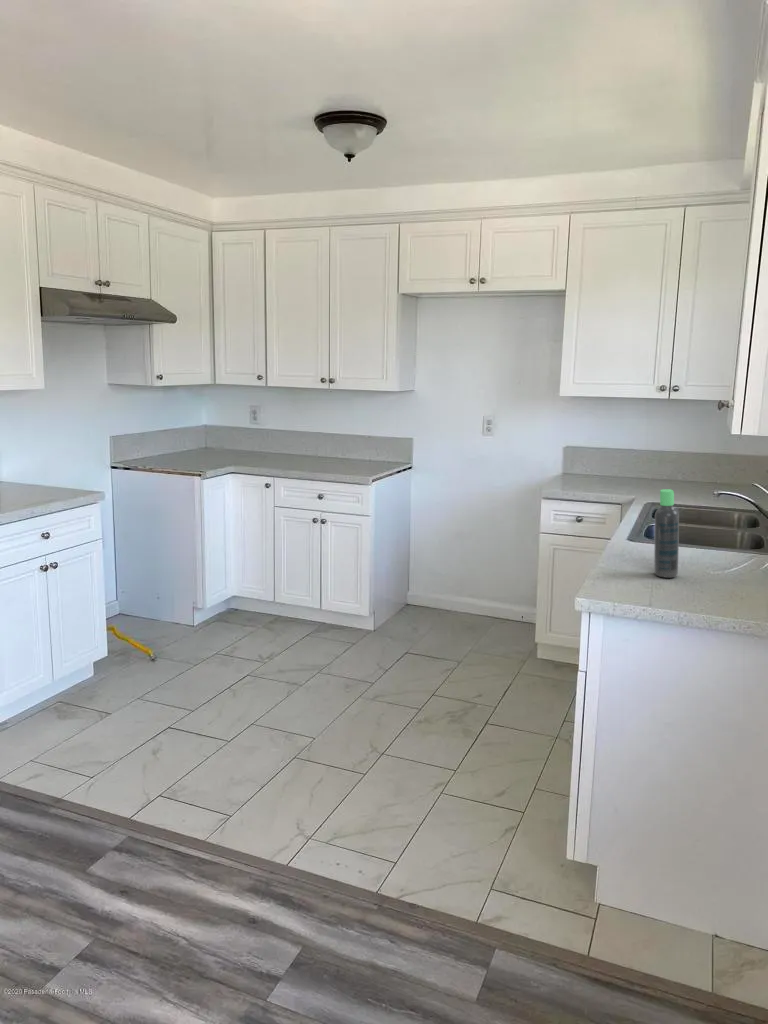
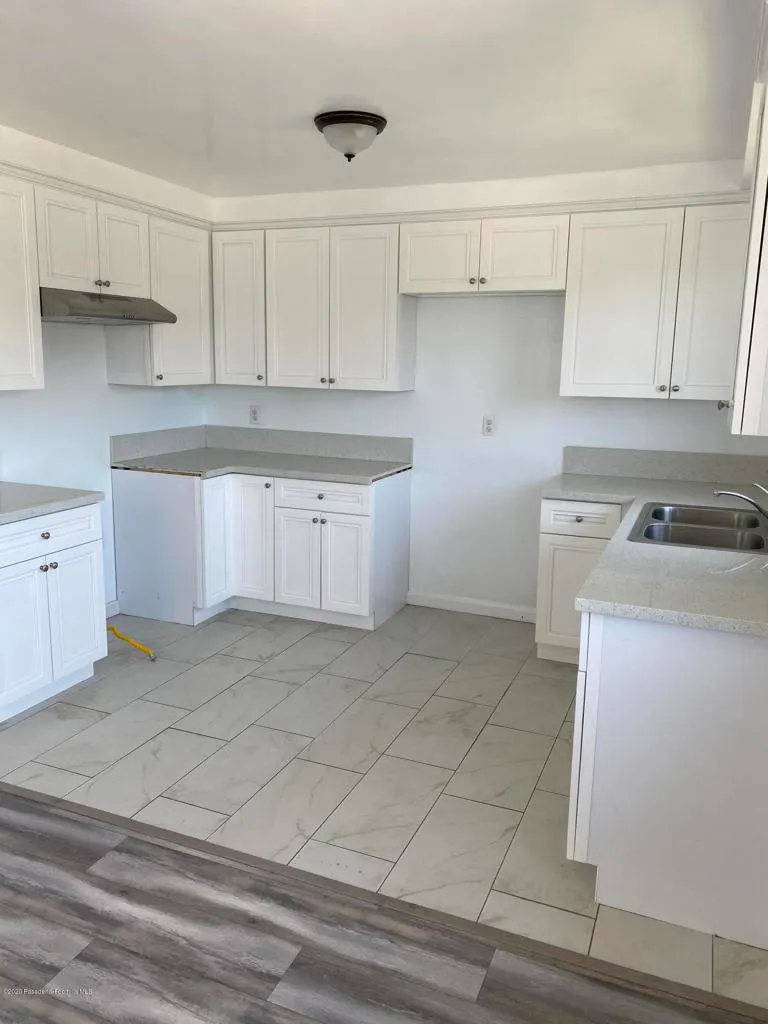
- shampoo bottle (667, 533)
